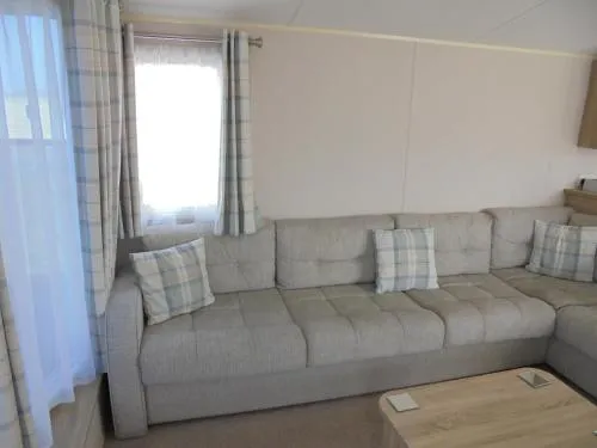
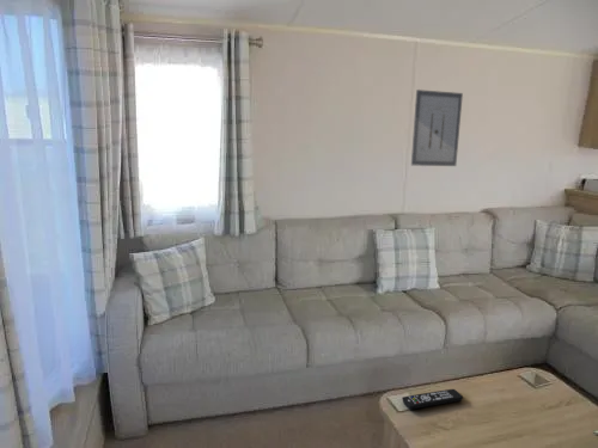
+ wall art (437, 129)
+ remote control (432, 399)
